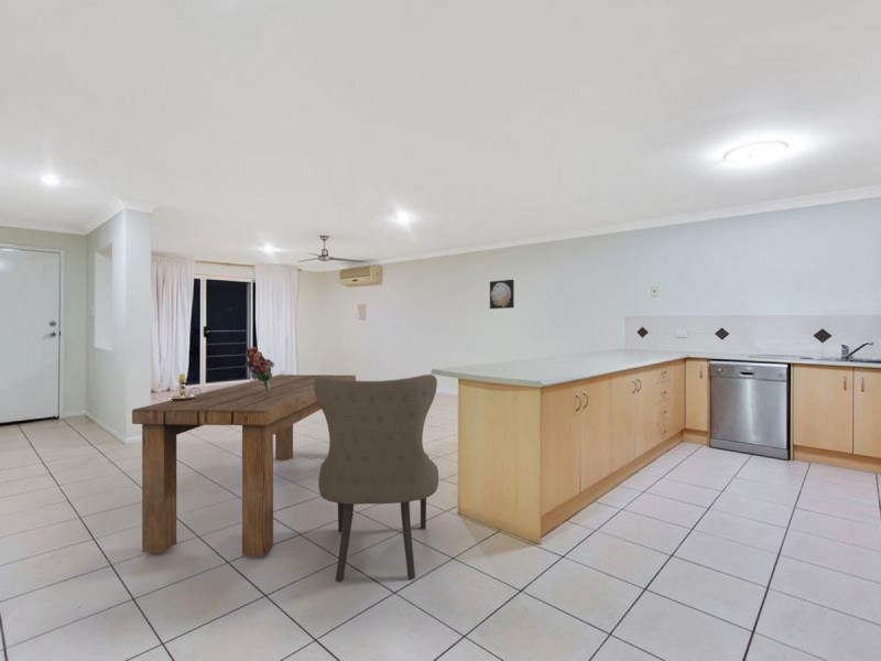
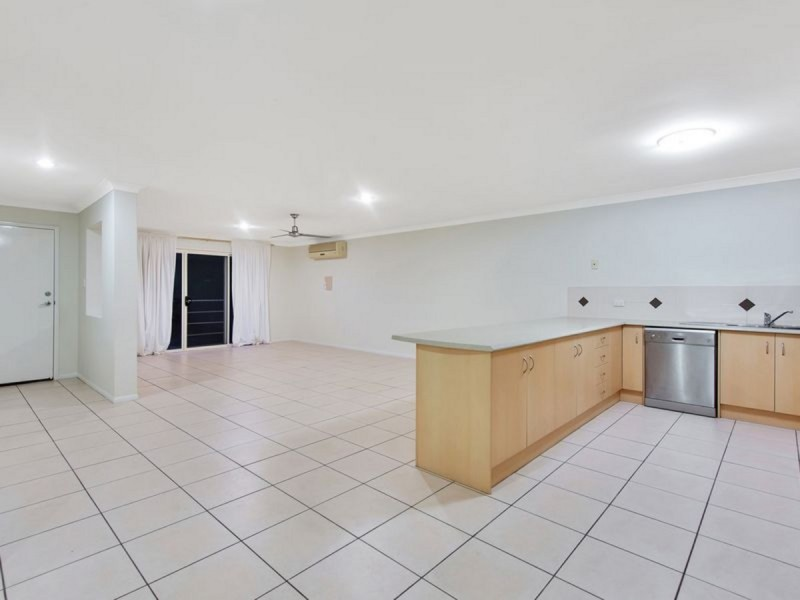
- candlestick (184, 386)
- dining table (275, 440)
- wall art (501, 294)
- chair (379, 463)
- bouquet (260, 369)
